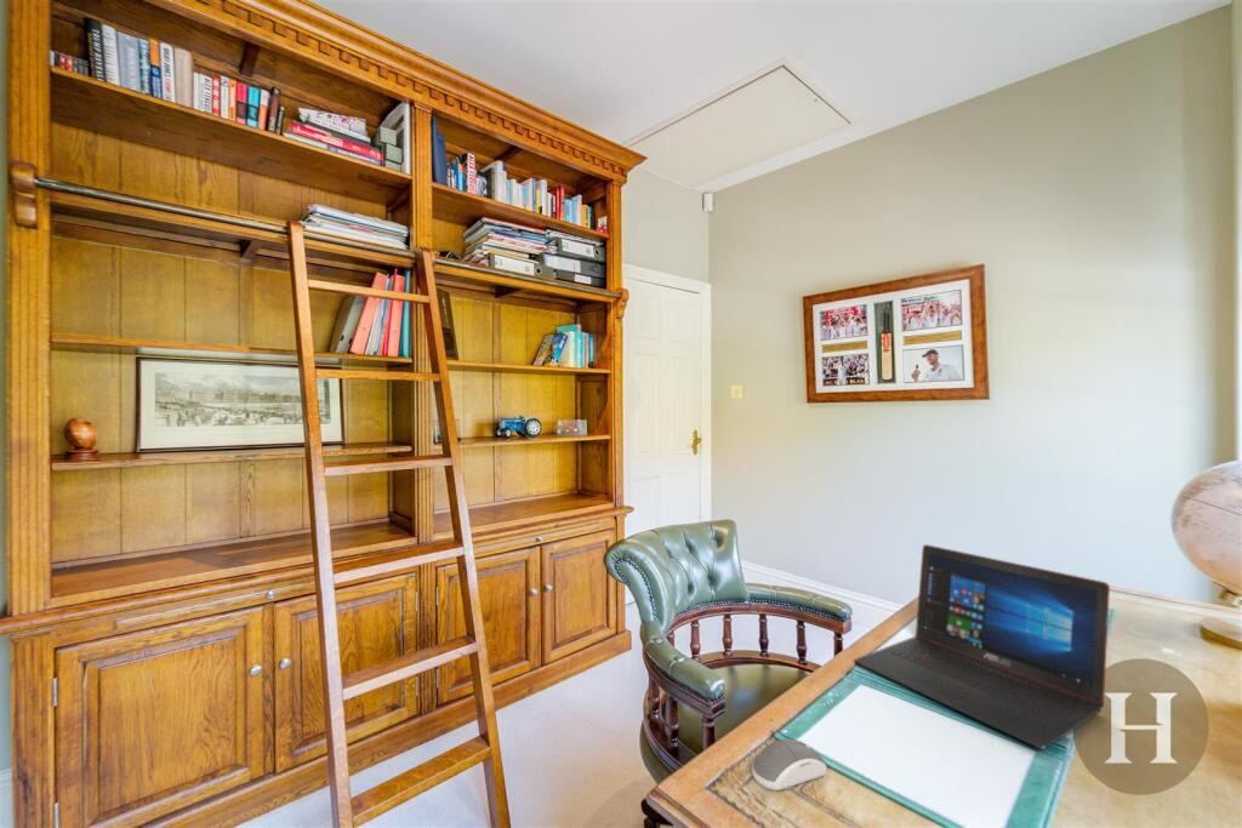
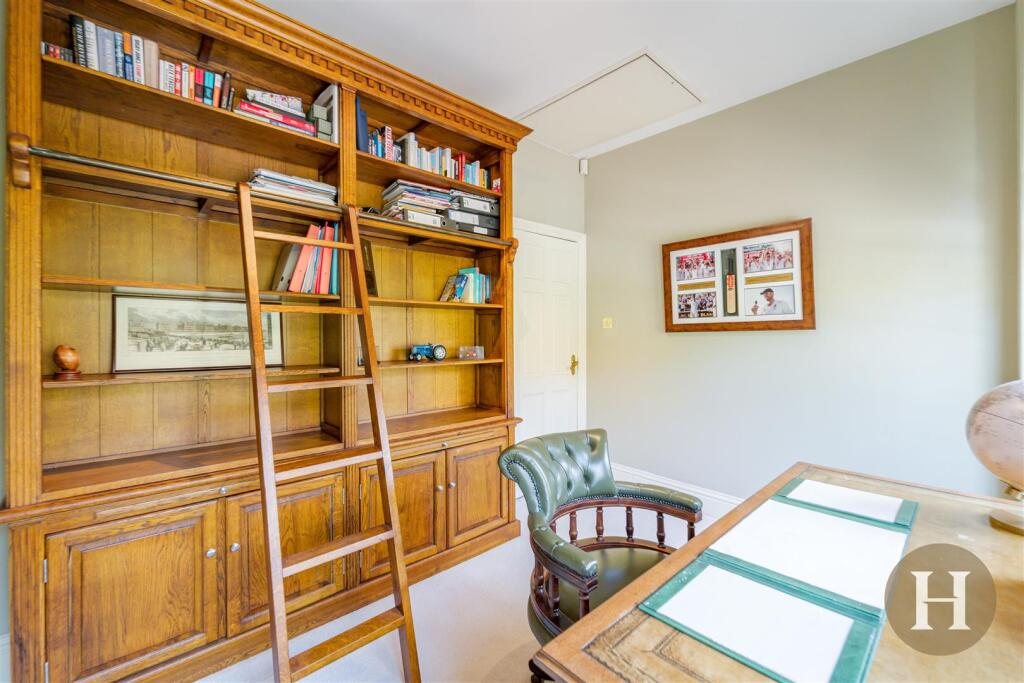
- computer mouse (787, 758)
- laptop (970, 627)
